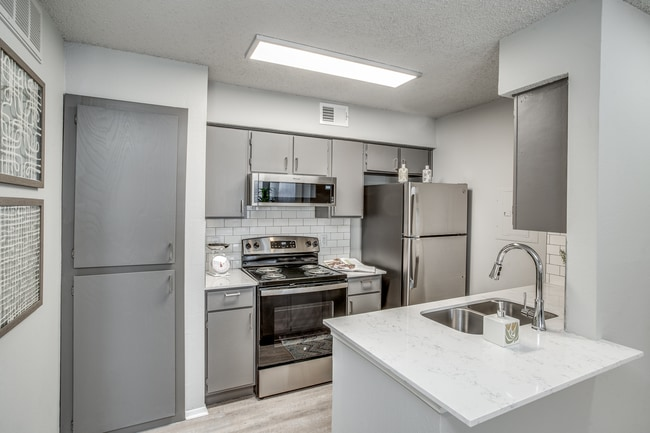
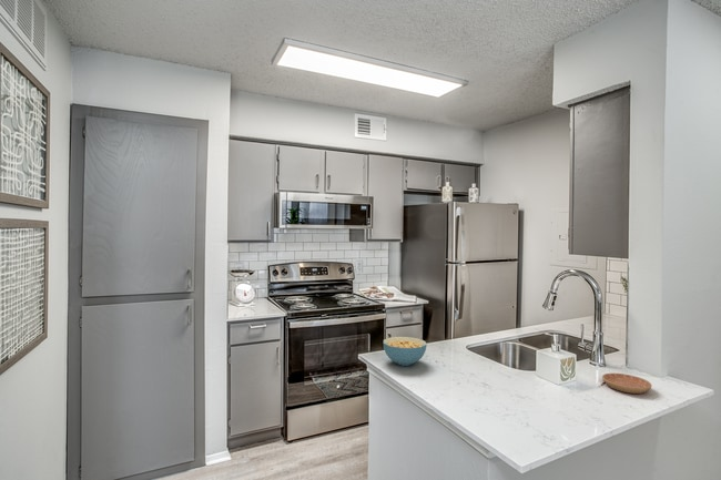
+ cereal bowl (404, 353)
+ saucer (626, 384)
